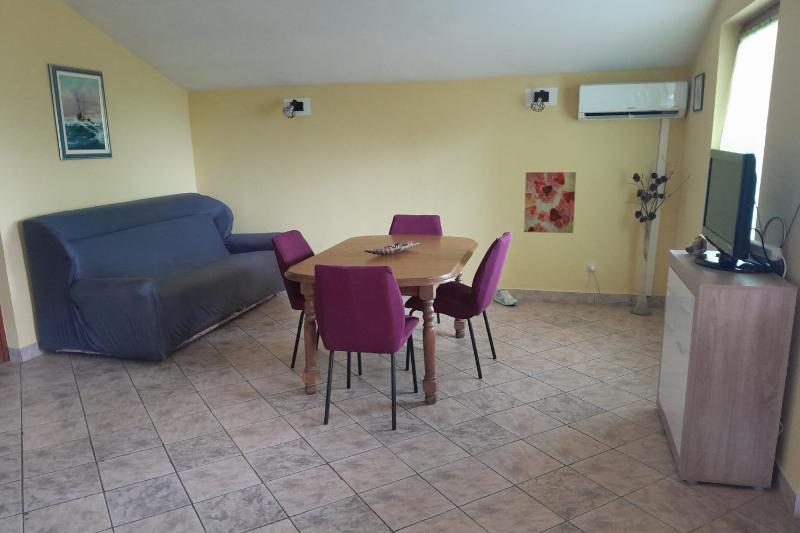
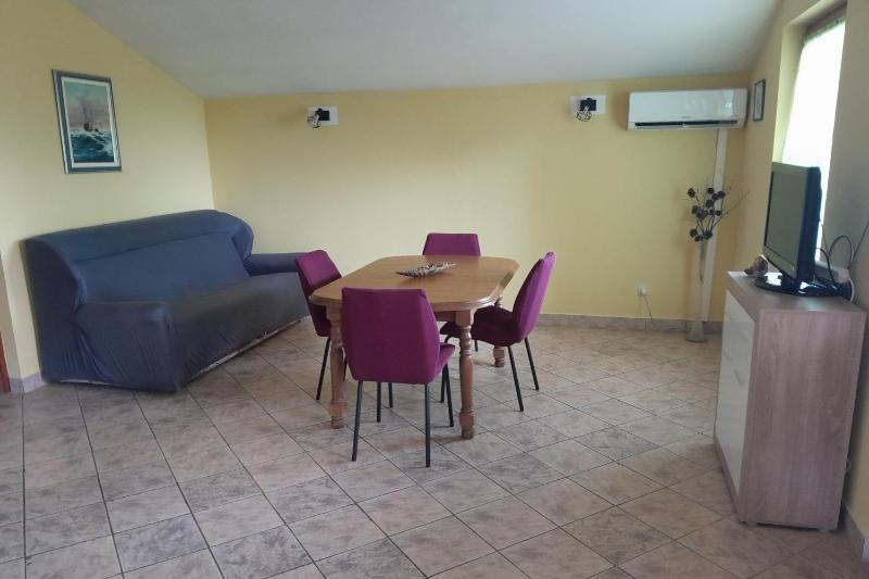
- wall art (549, 202)
- sneaker (506, 297)
